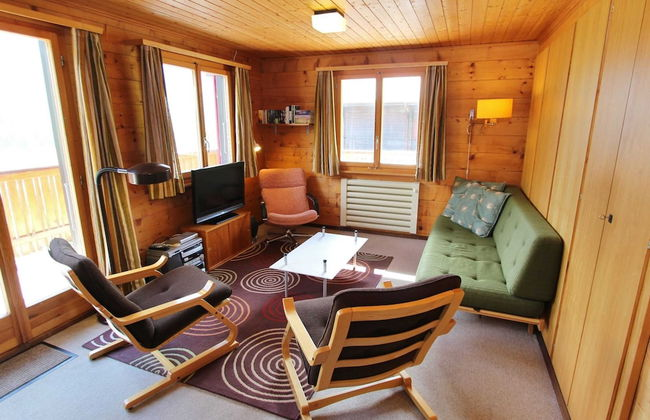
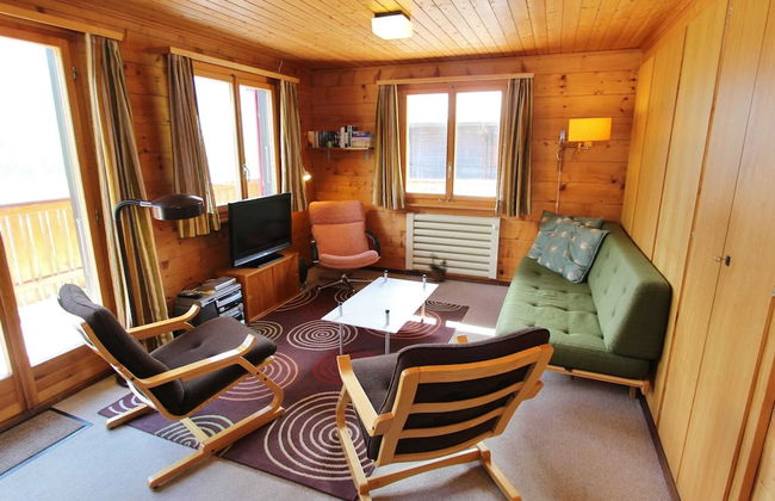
+ potted plant (439, 266)
